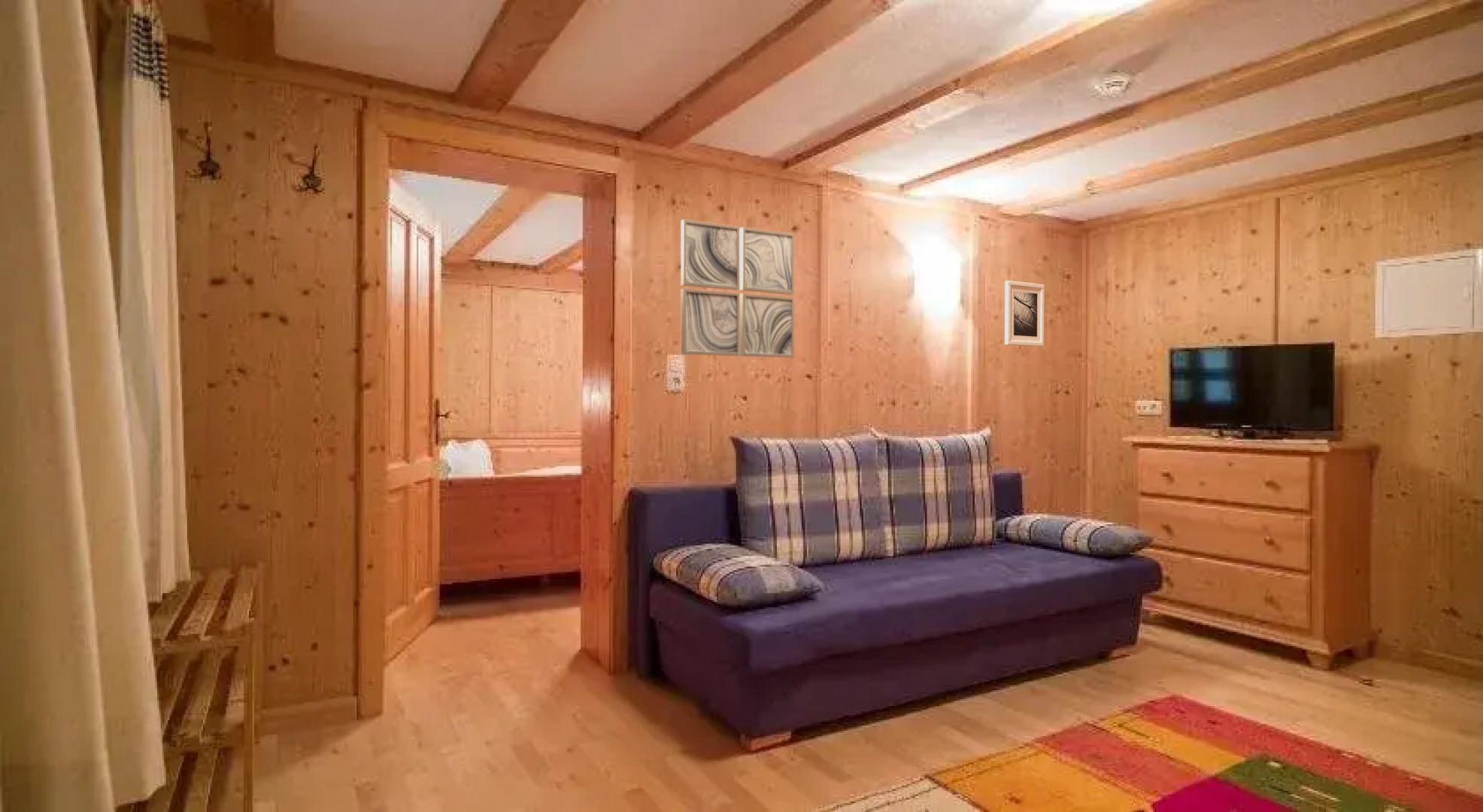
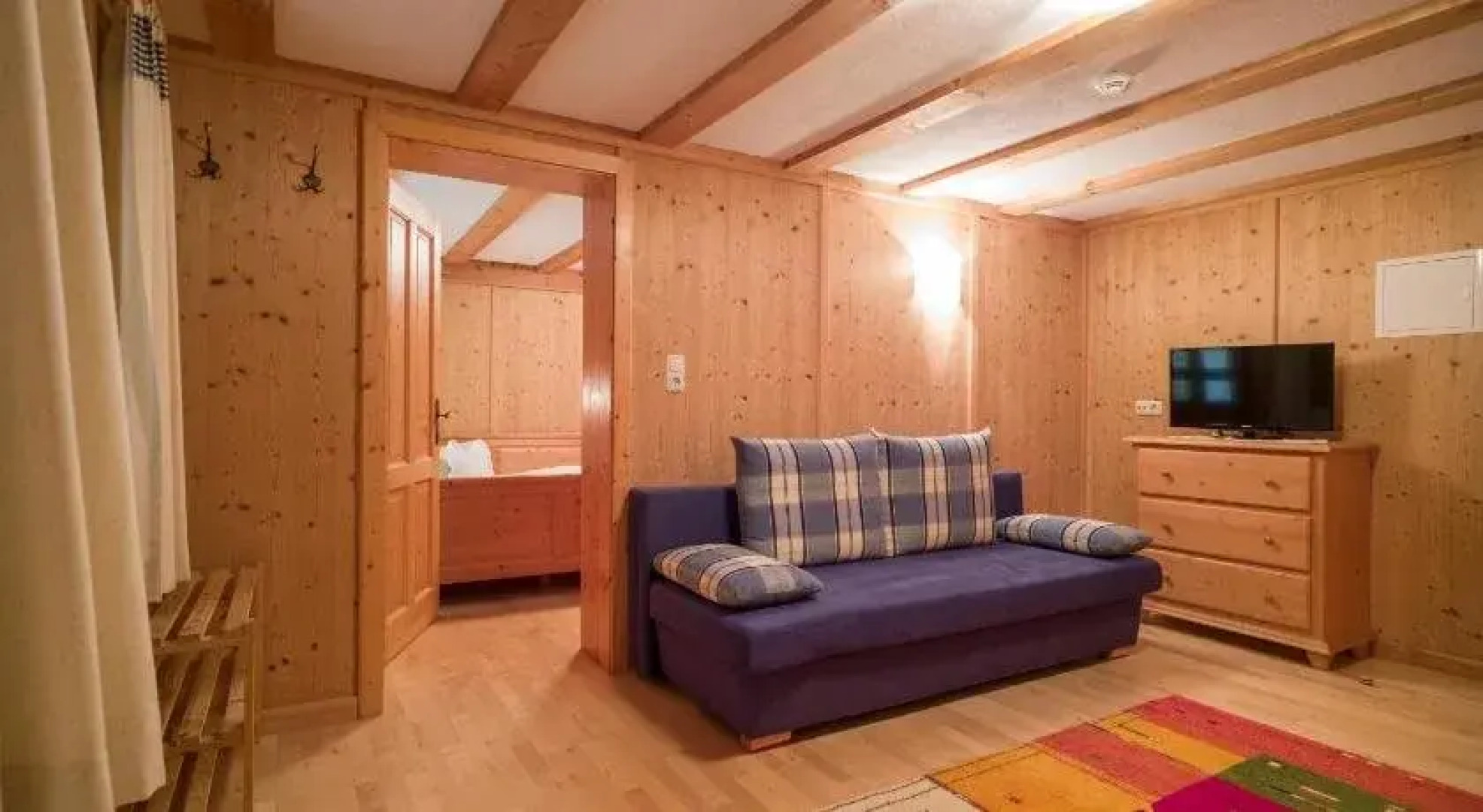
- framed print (1024, 314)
- wall art (740, 289)
